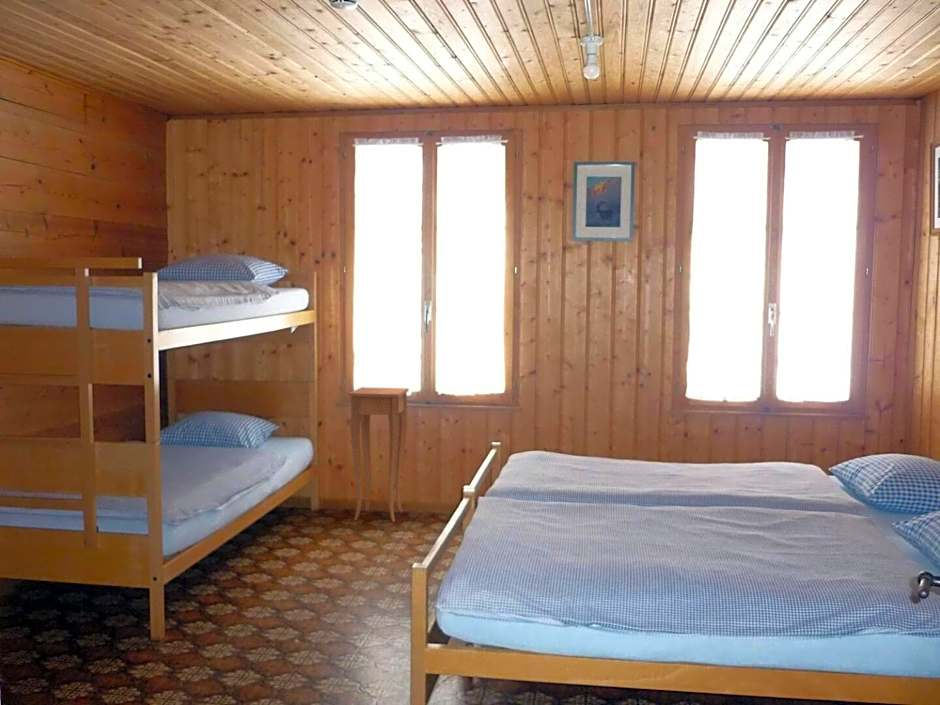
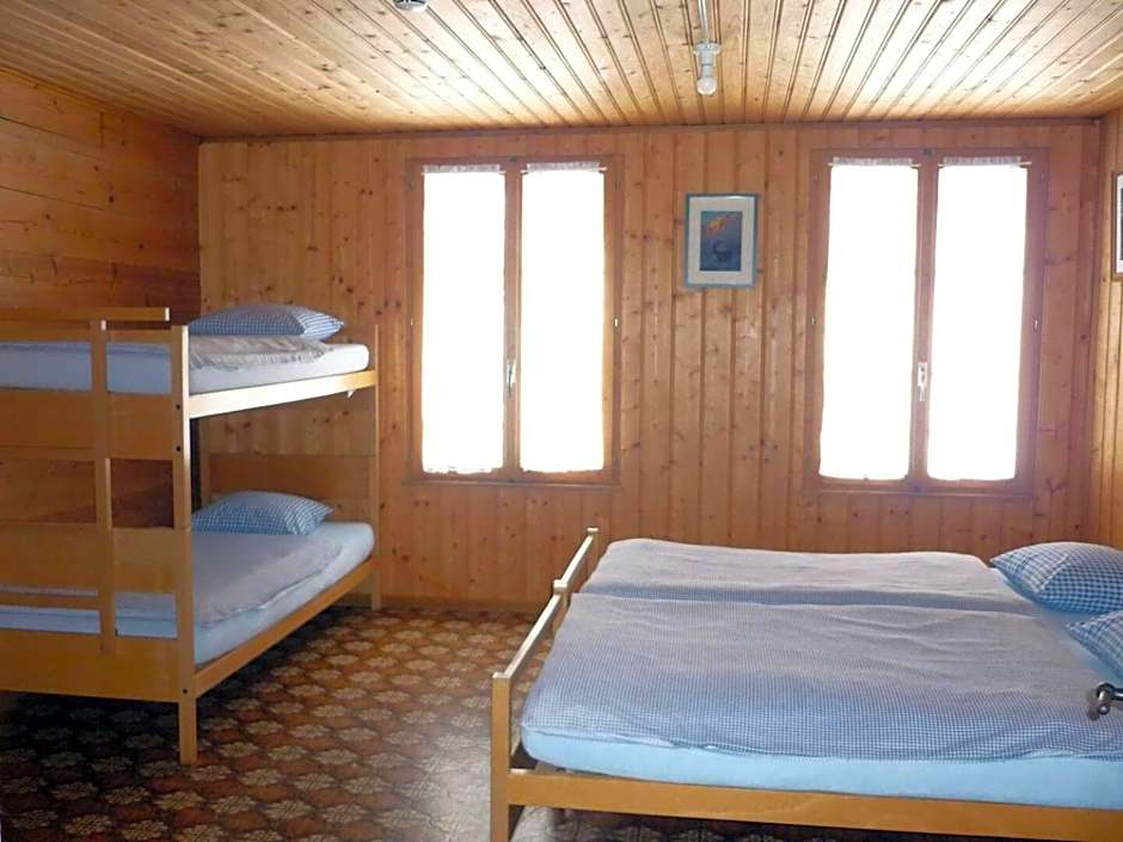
- side table (369, 453)
